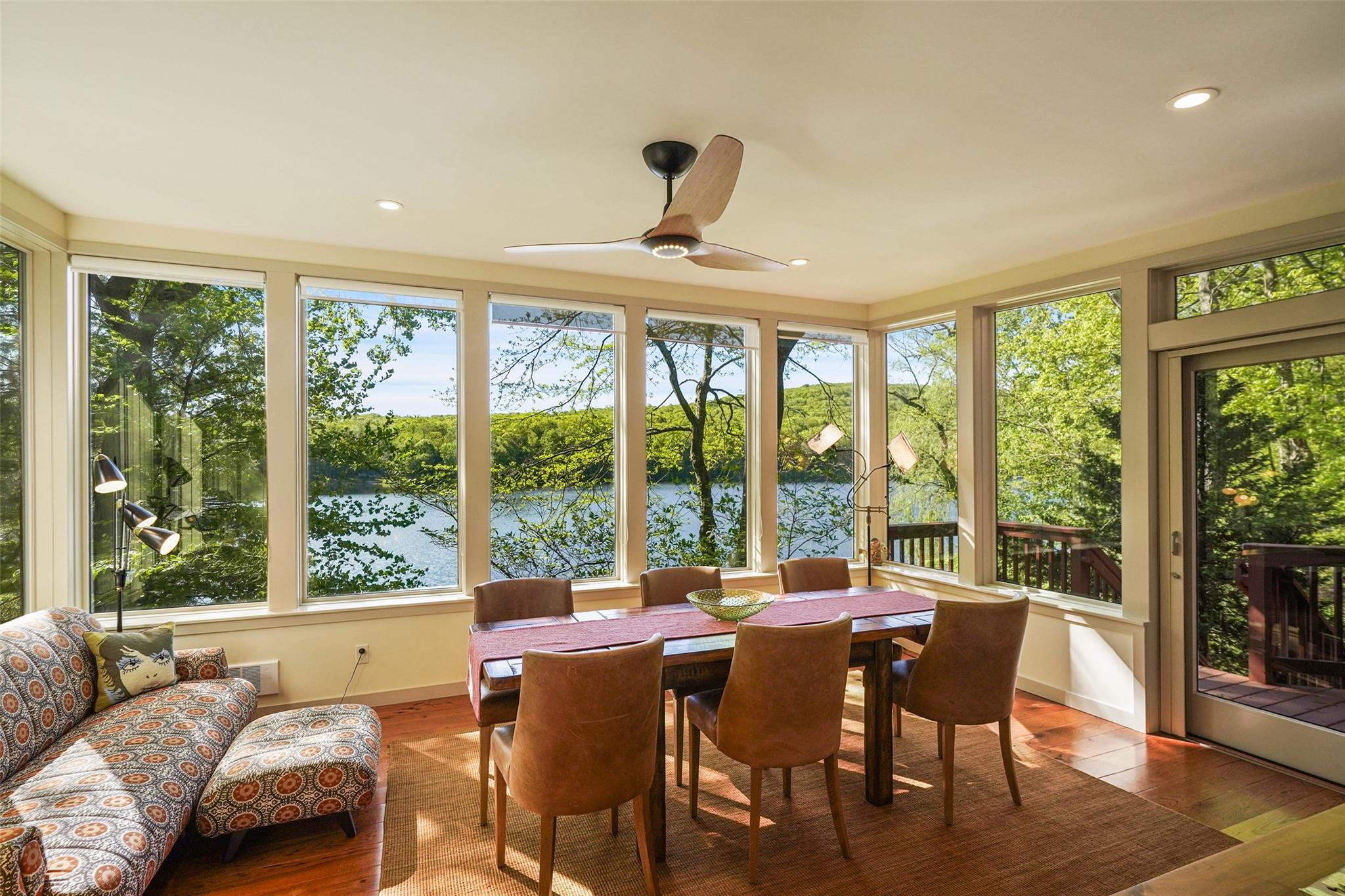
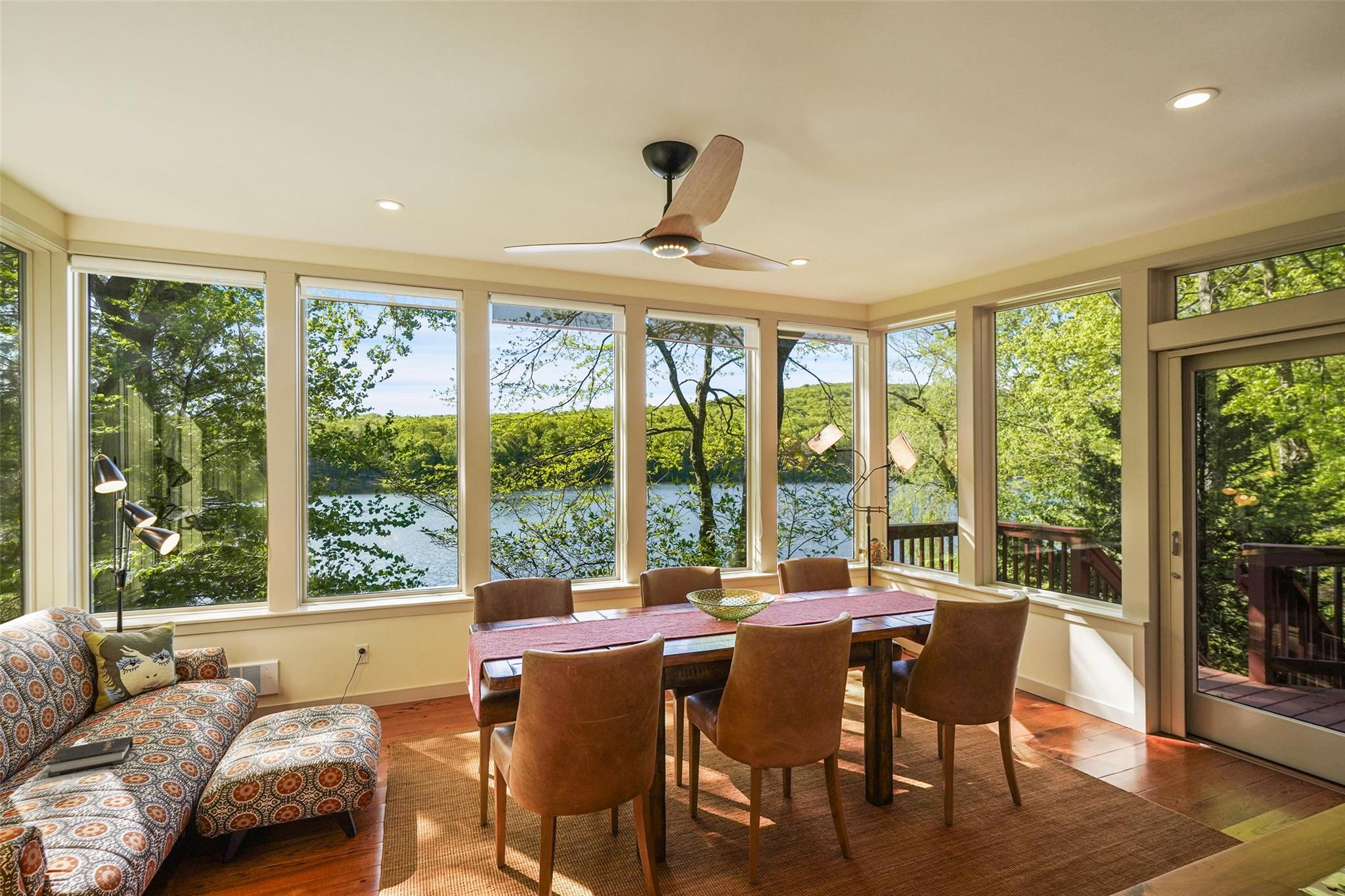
+ hardback book (92, 755)
